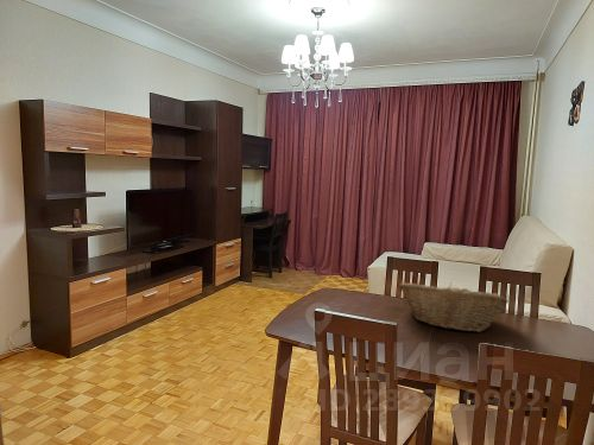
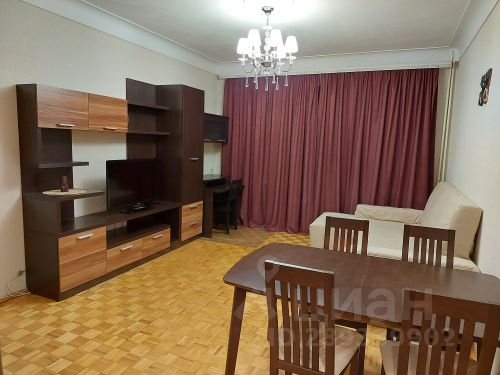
- fruit basket (449, 300)
